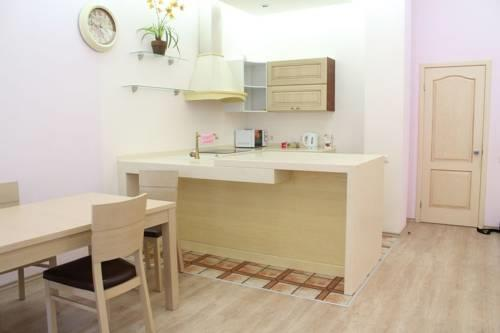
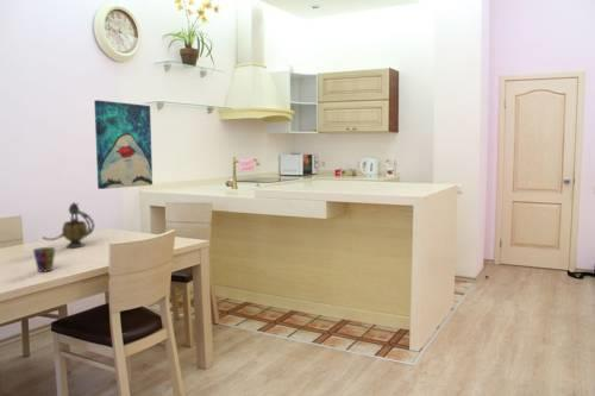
+ teapot (67, 224)
+ cup (44, 259)
+ wall art (125, 145)
